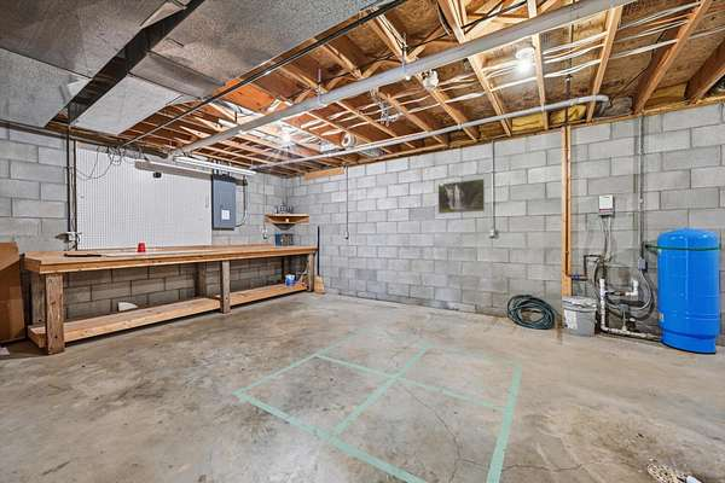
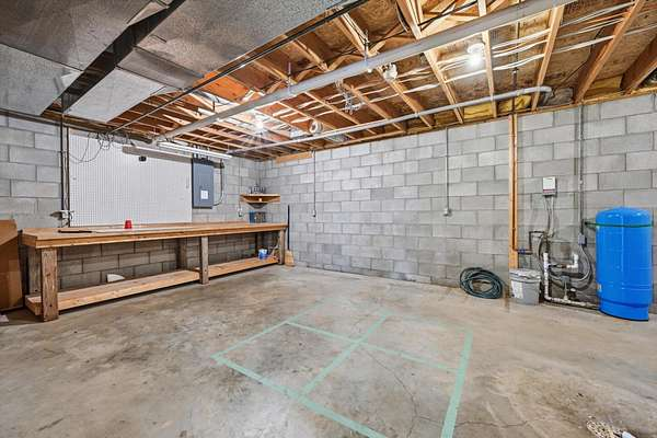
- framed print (460, 197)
